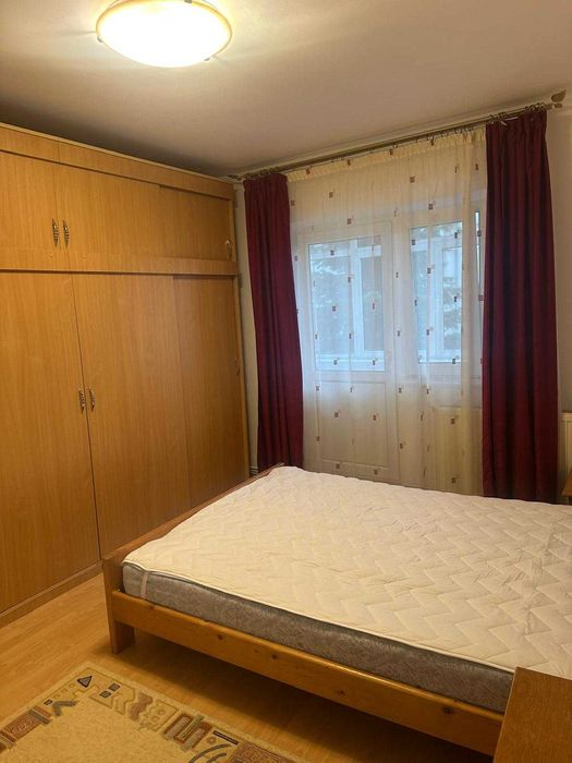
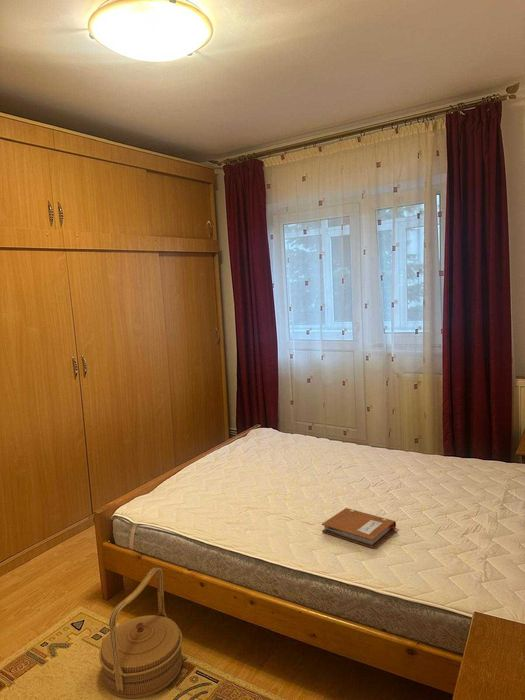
+ basket (140, 628)
+ notebook (360, 526)
